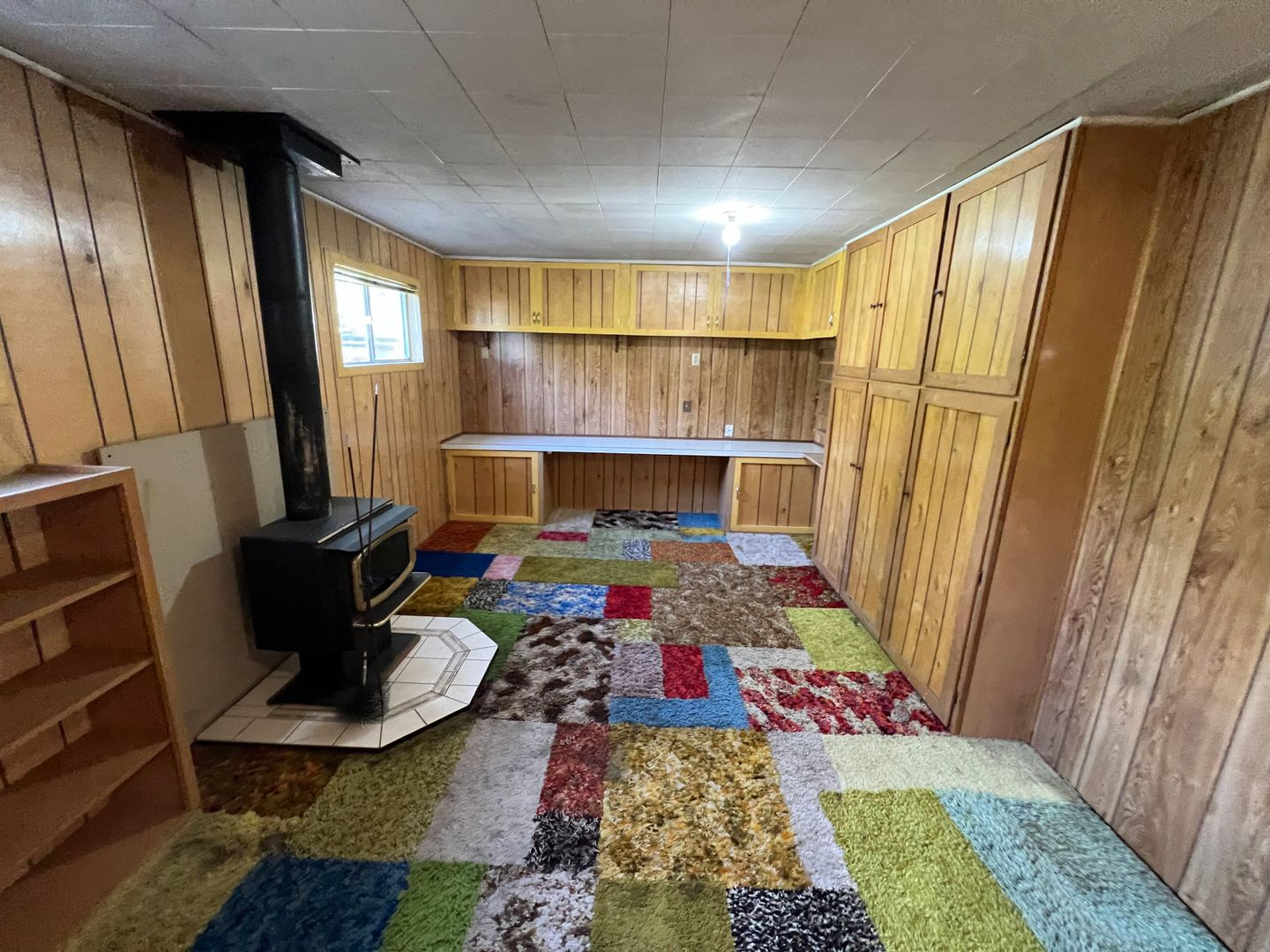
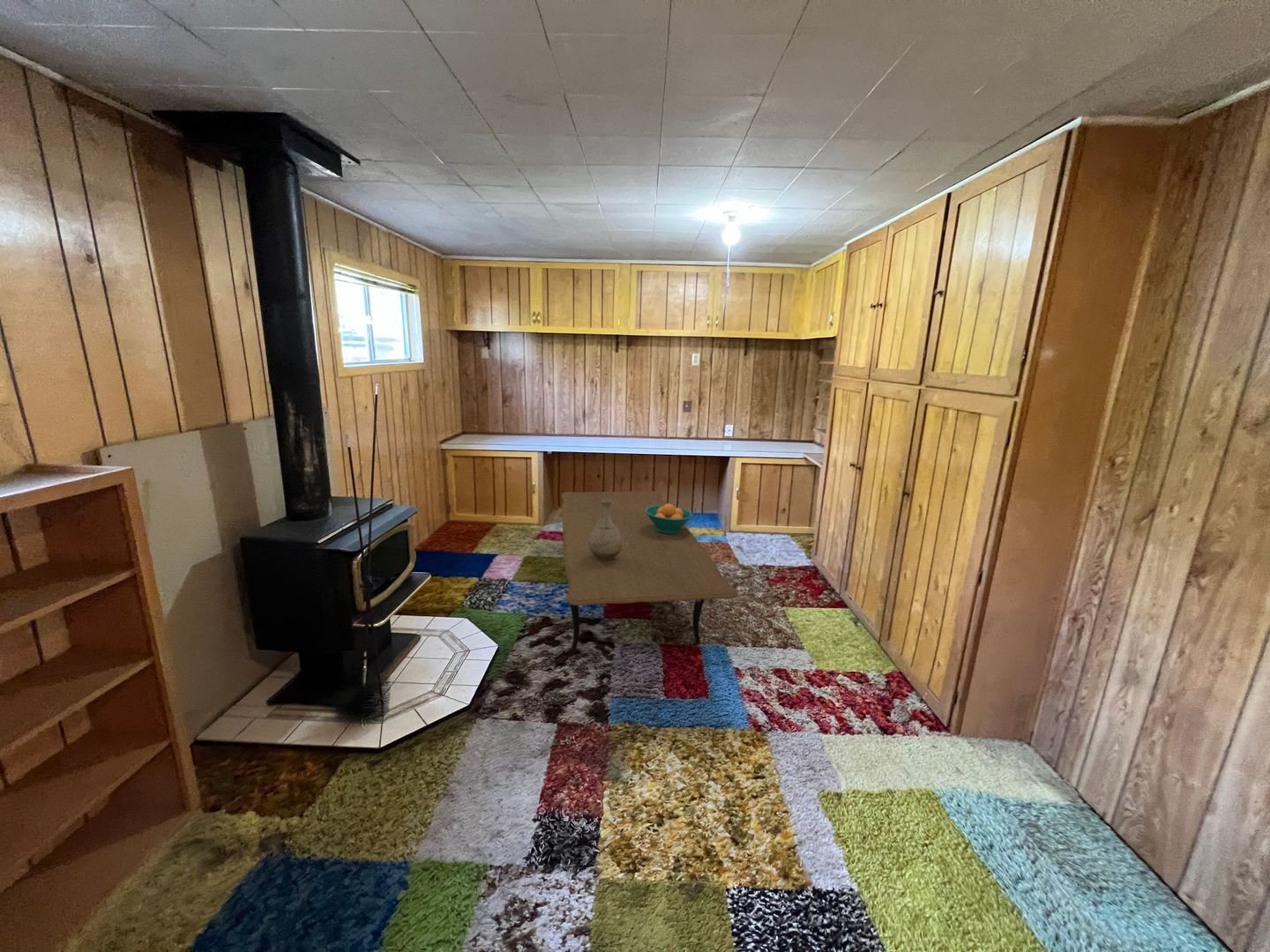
+ fruit bowl (668, 517)
+ vase (605, 530)
+ dining table (625, 567)
